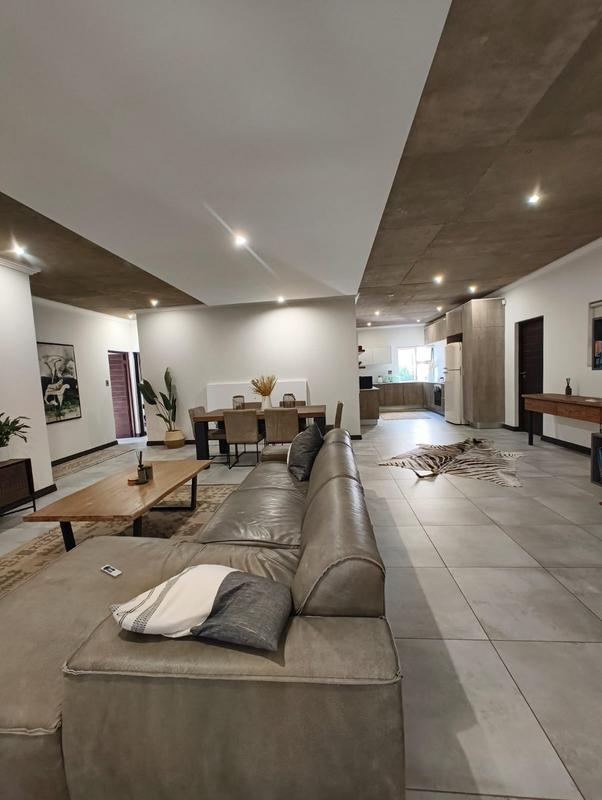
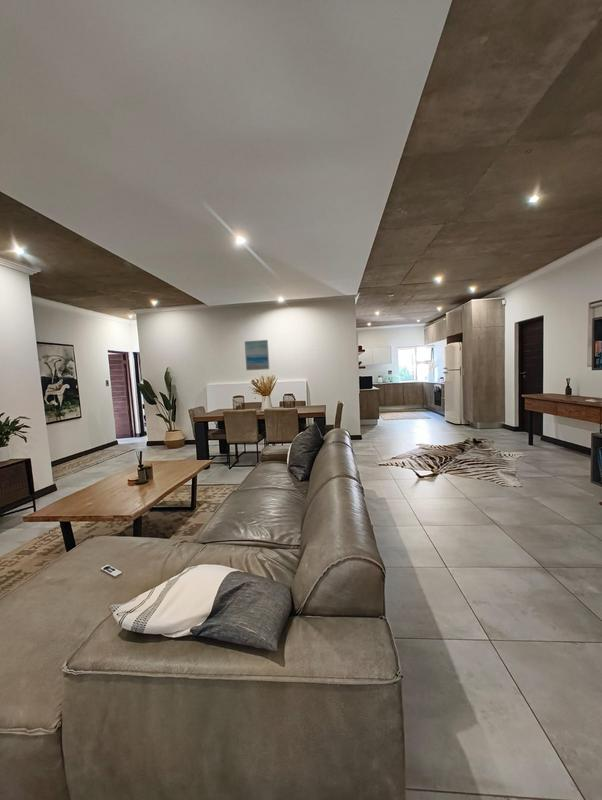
+ wall art (257, 355)
